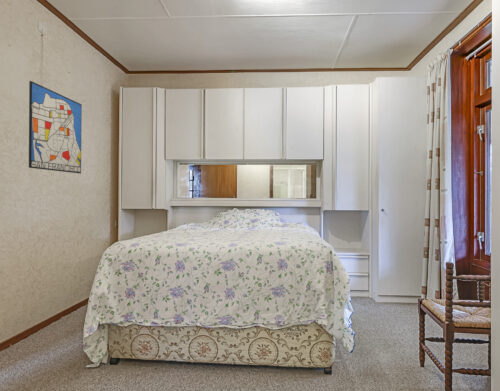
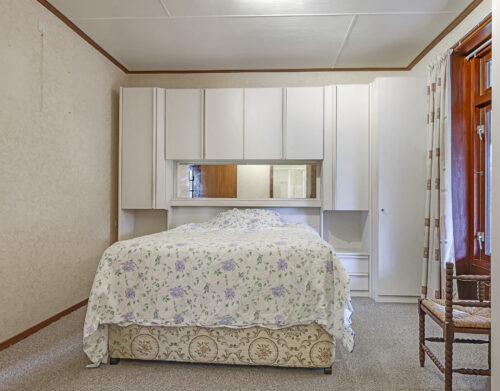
- wall art (58, 132)
